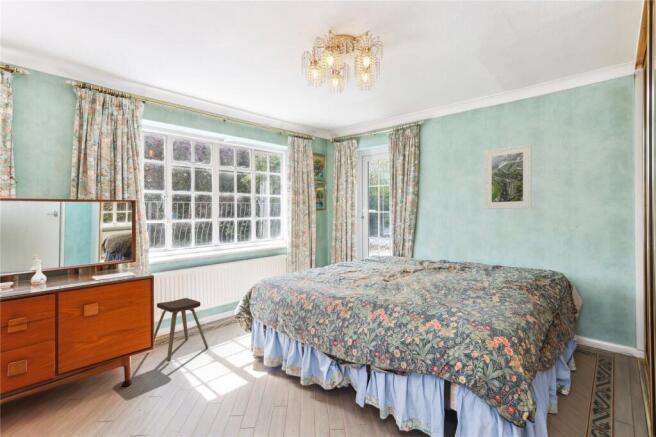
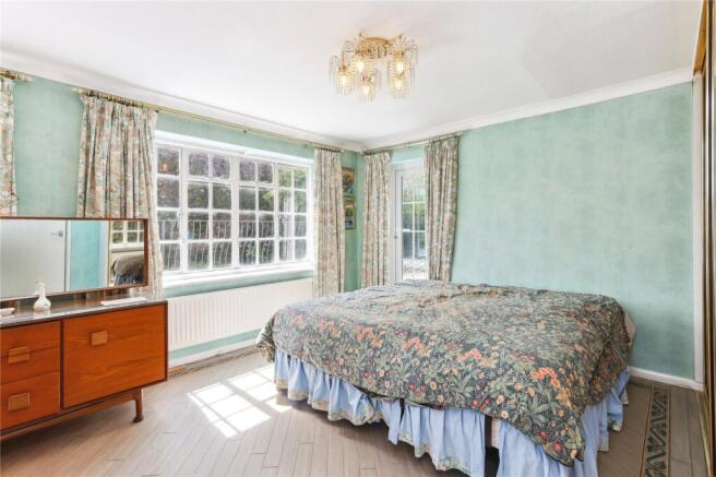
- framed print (507, 178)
- music stool (175, 324)
